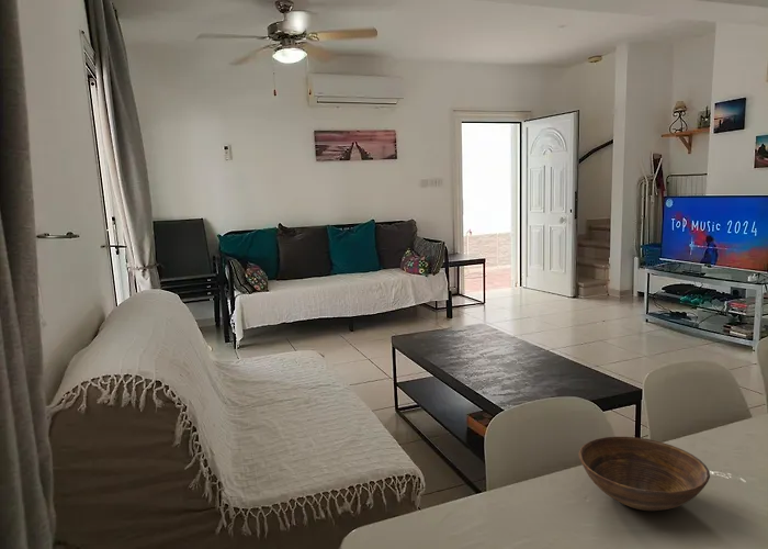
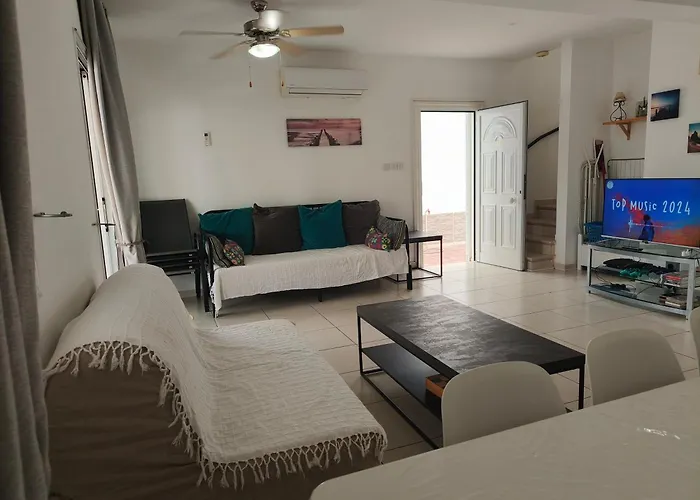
- bowl (640, 479)
